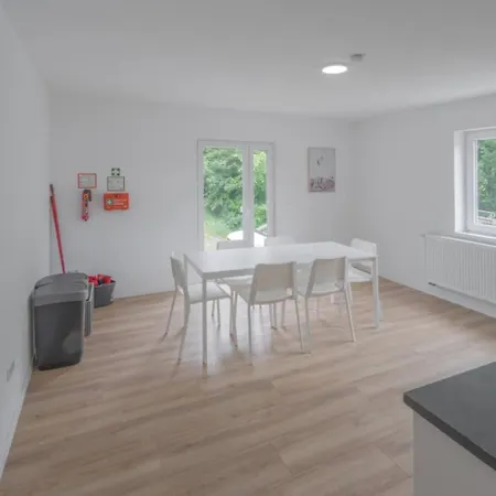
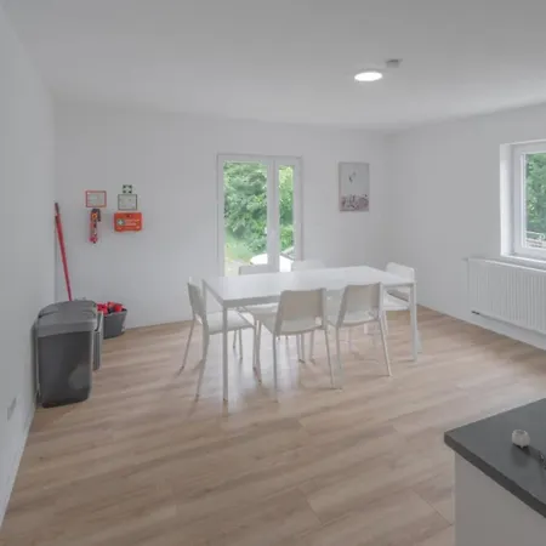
+ mug (524, 445)
